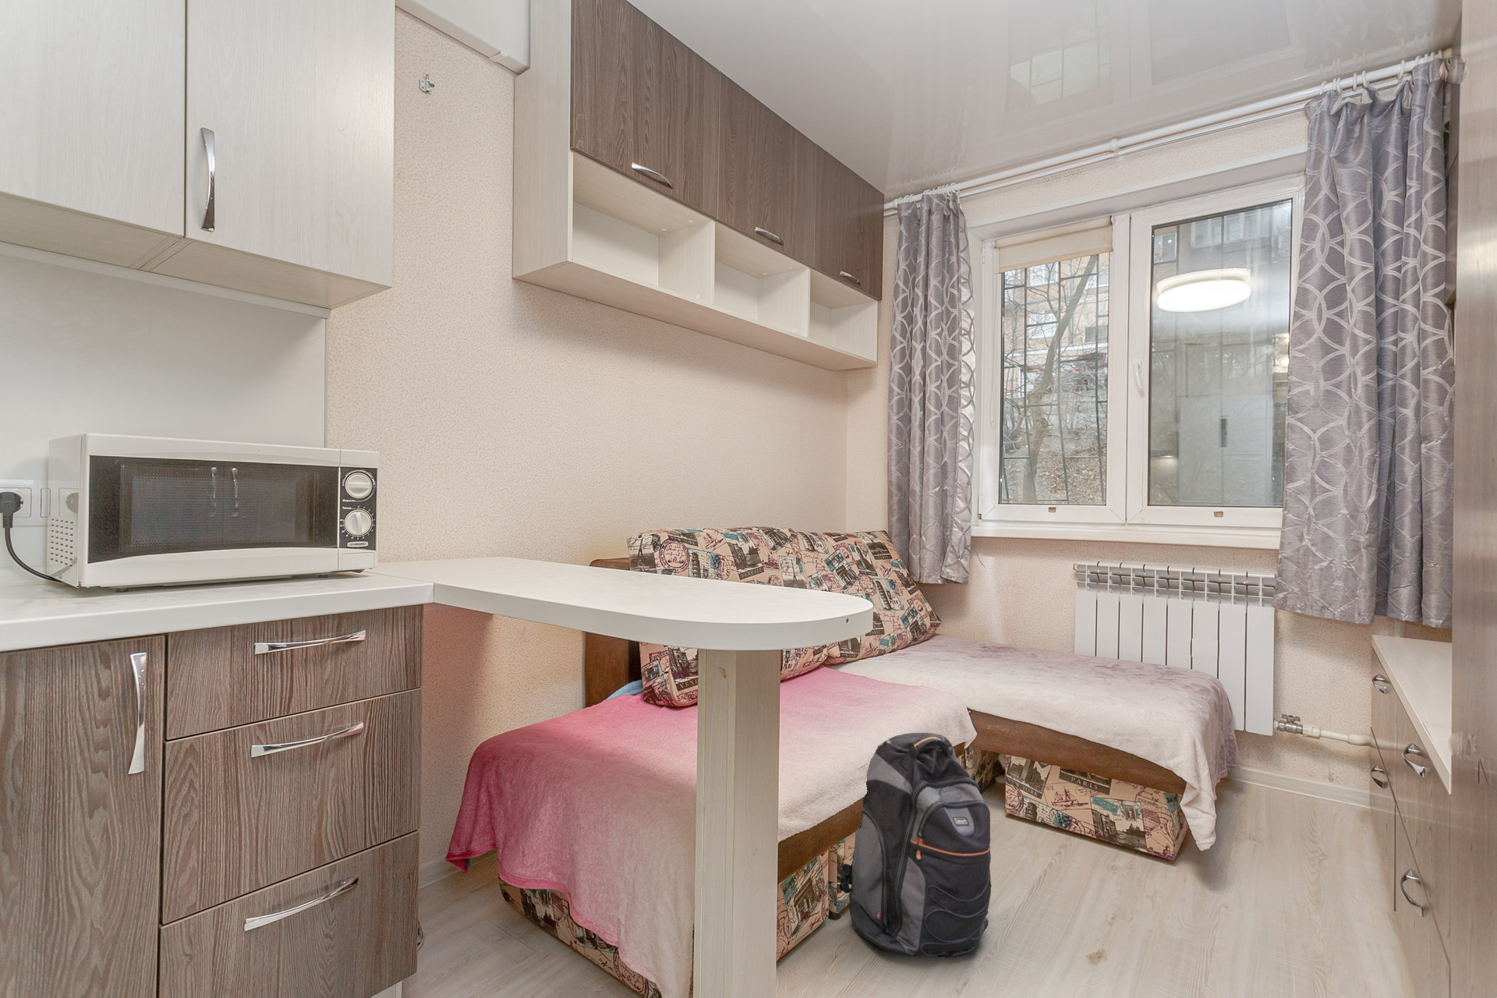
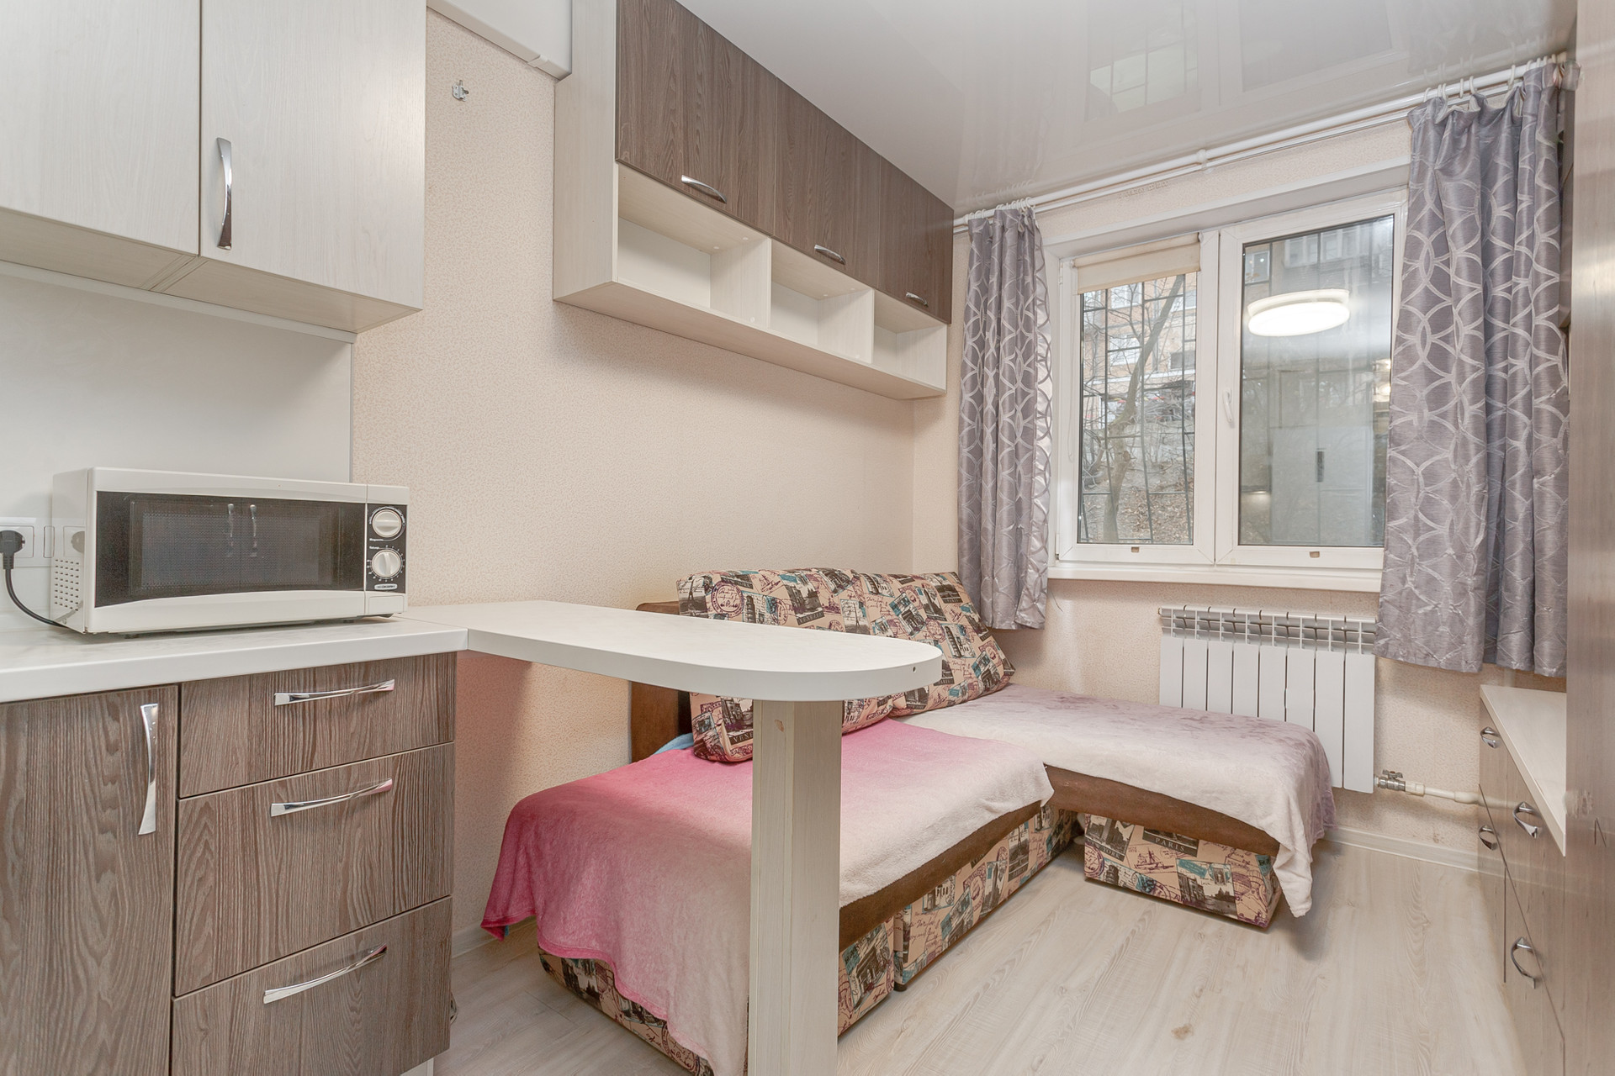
- backpack (921, 829)
